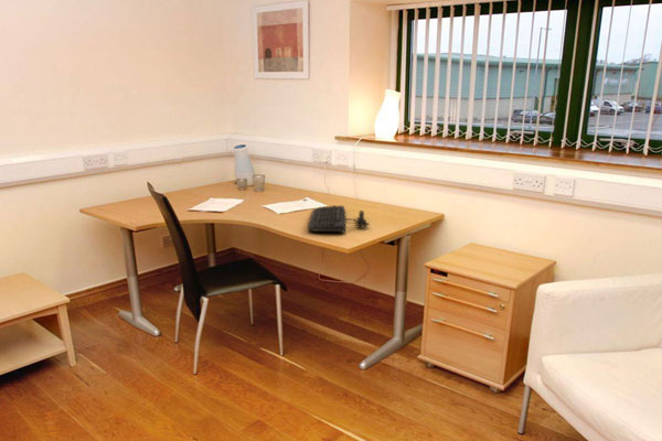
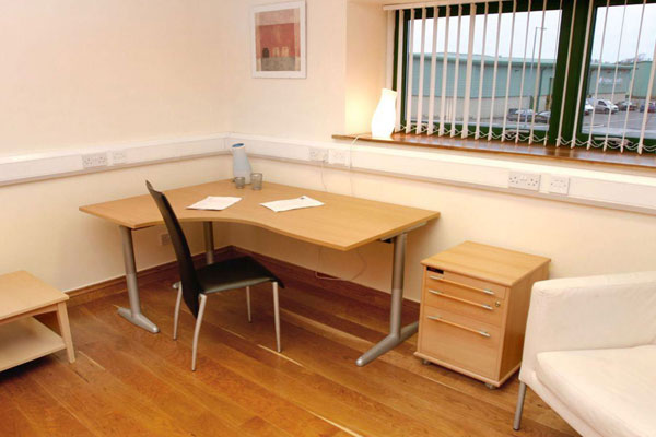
- keyboard (339, 216)
